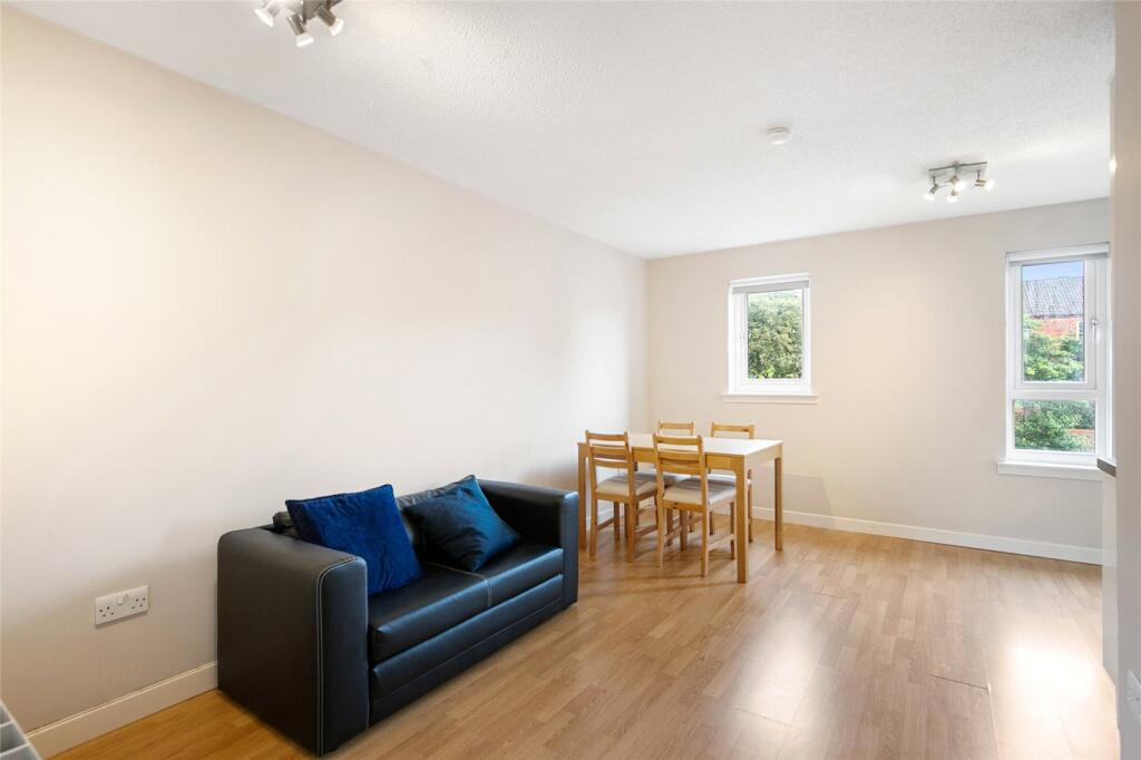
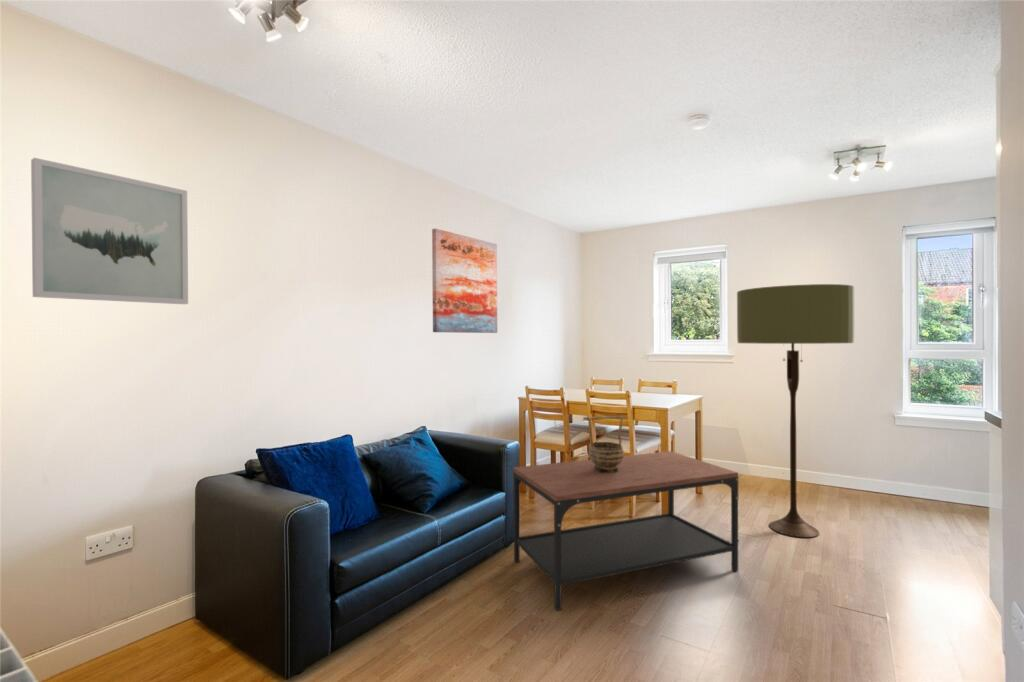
+ decorative bowl (605, 442)
+ floor lamp (793, 408)
+ coffee table (623, 520)
+ wall art (117, 238)
+ wall art (467, 284)
